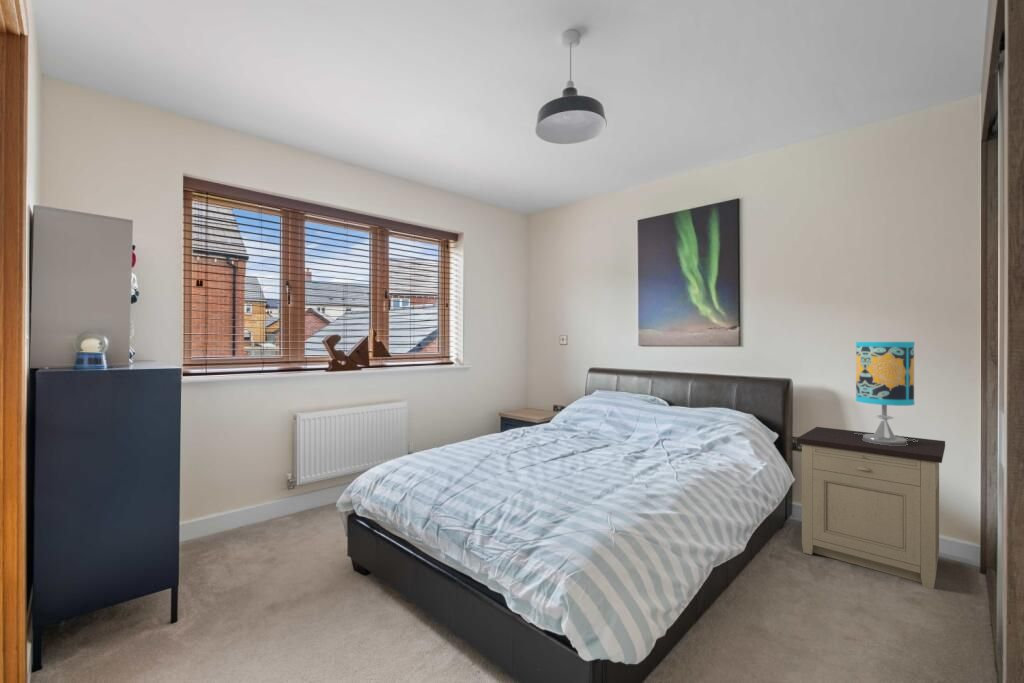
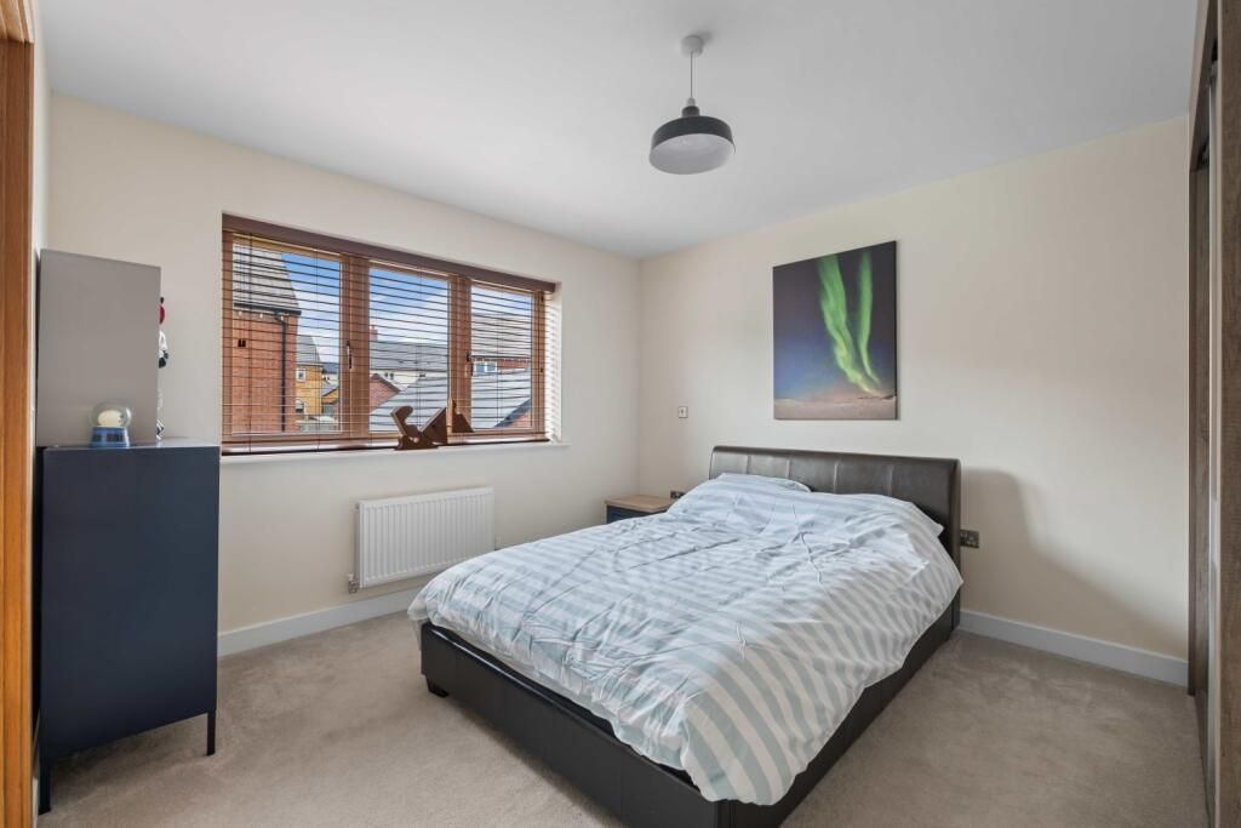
- nightstand (869, 497)
- table lamp (881, 390)
